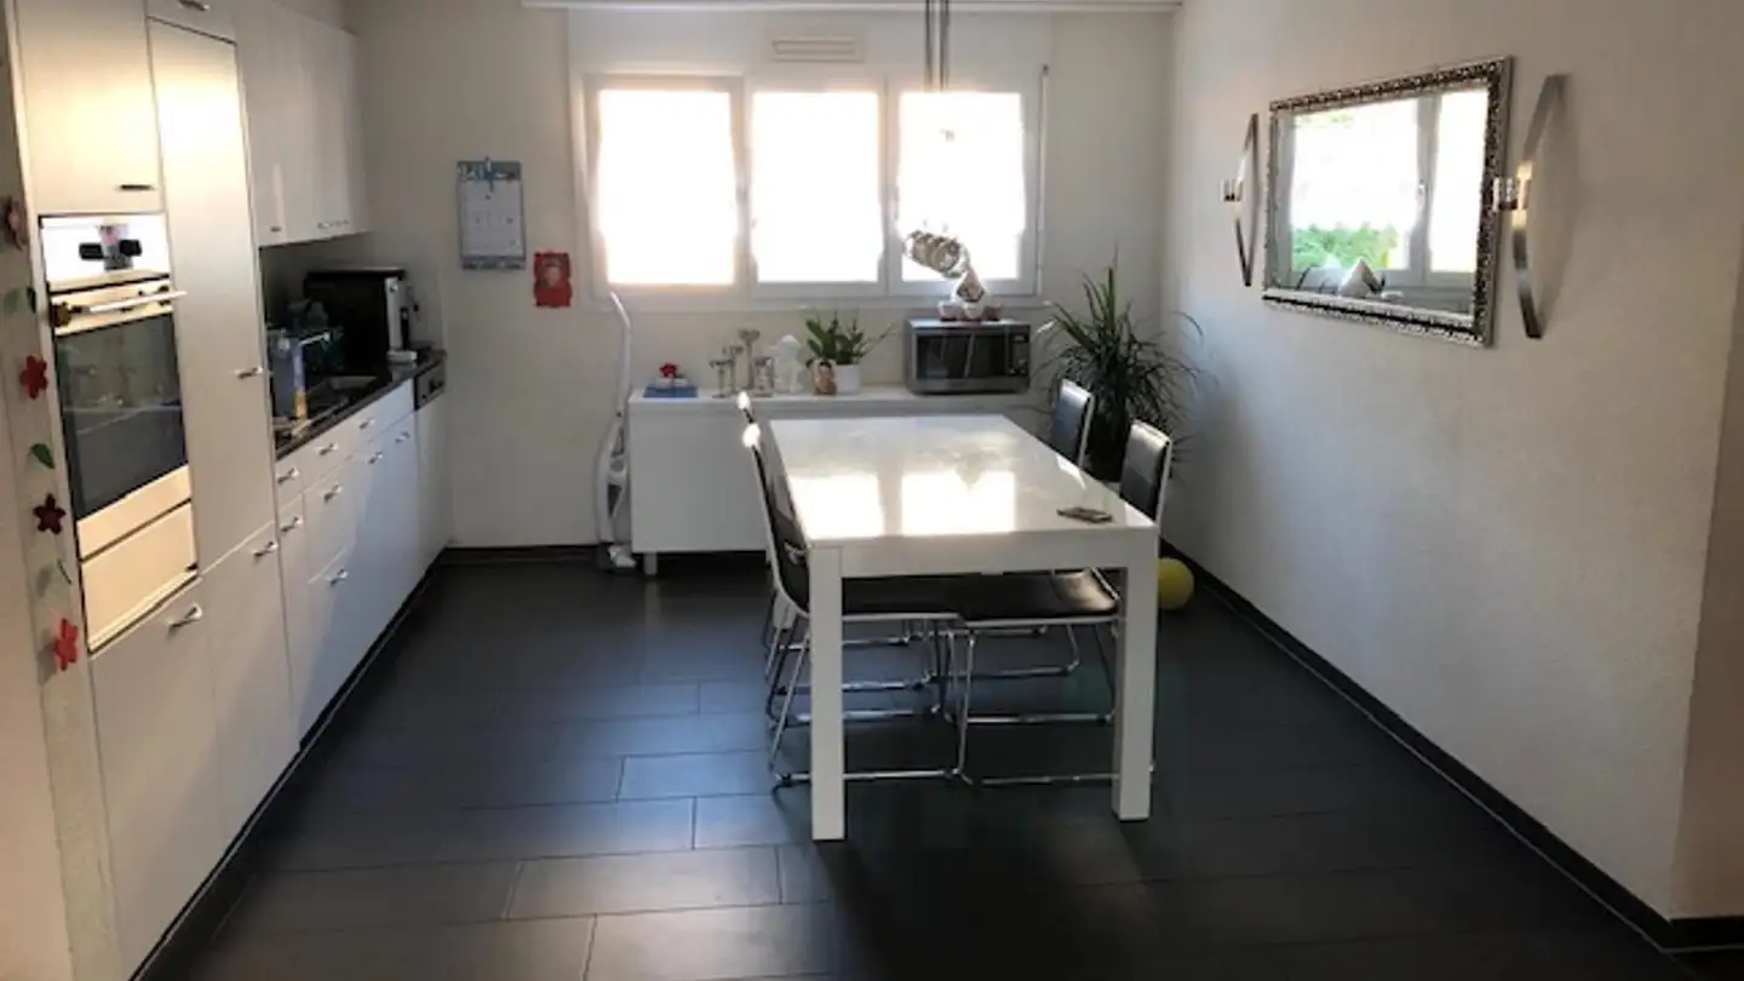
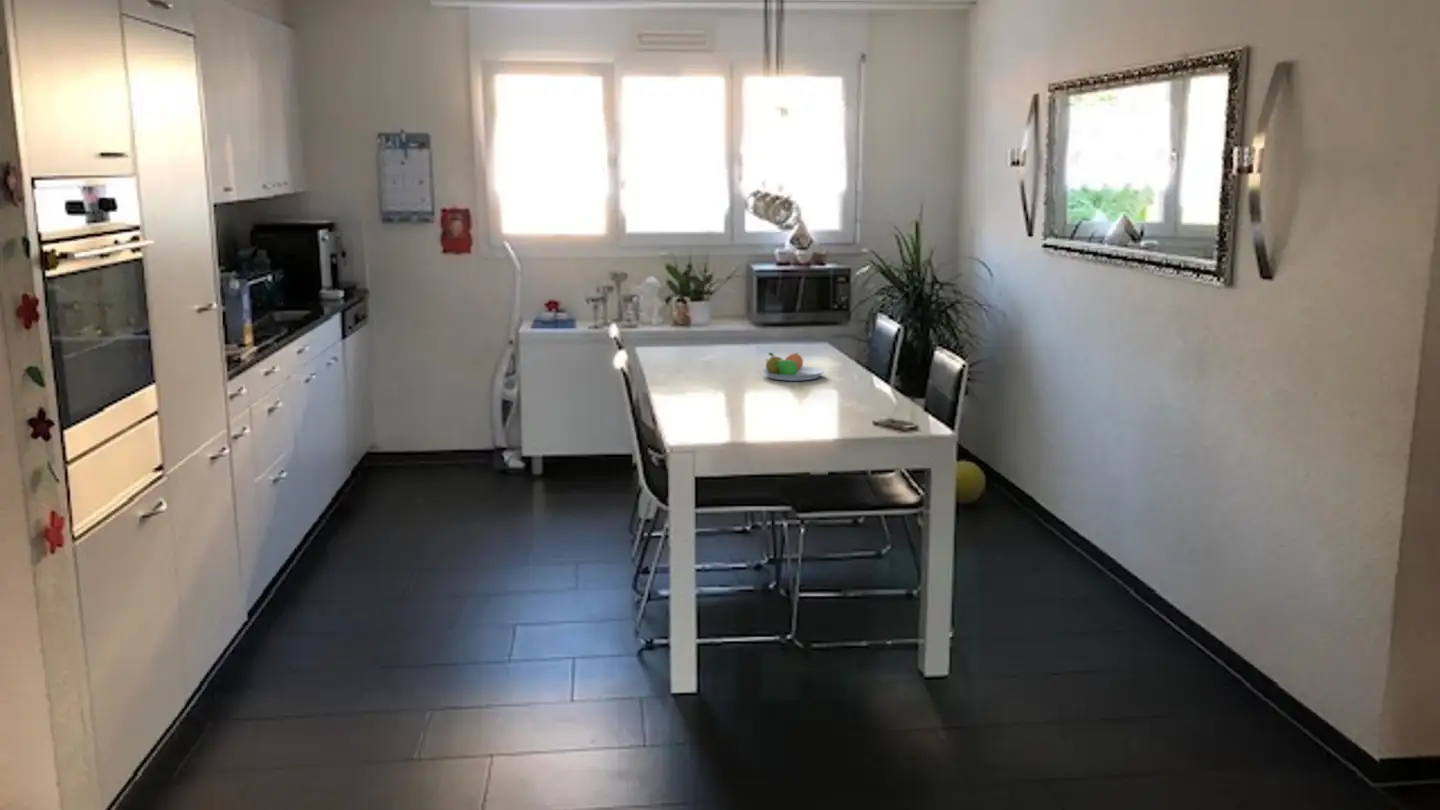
+ fruit bowl (791, 364)
